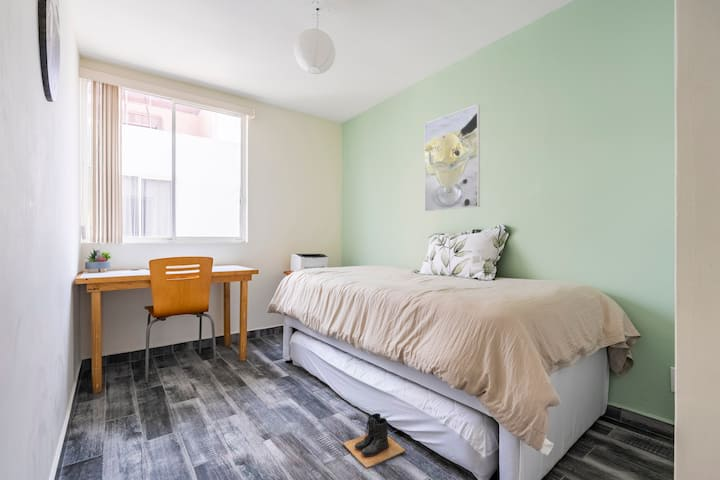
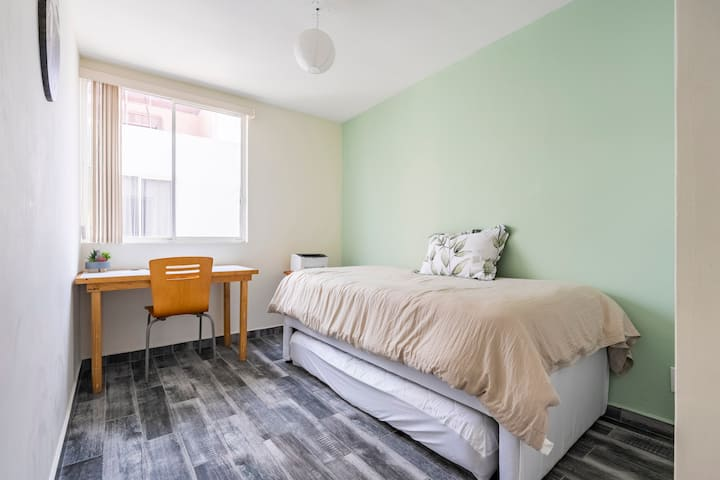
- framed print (450, 161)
- boots (373, 433)
